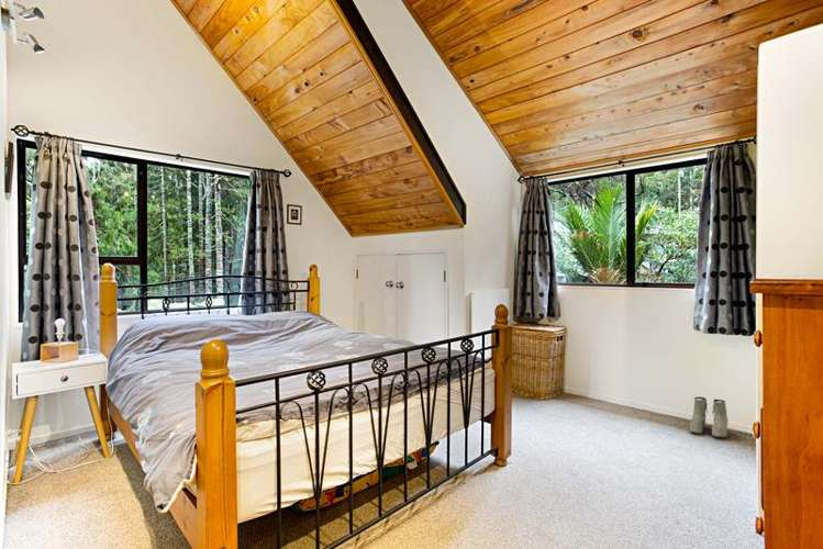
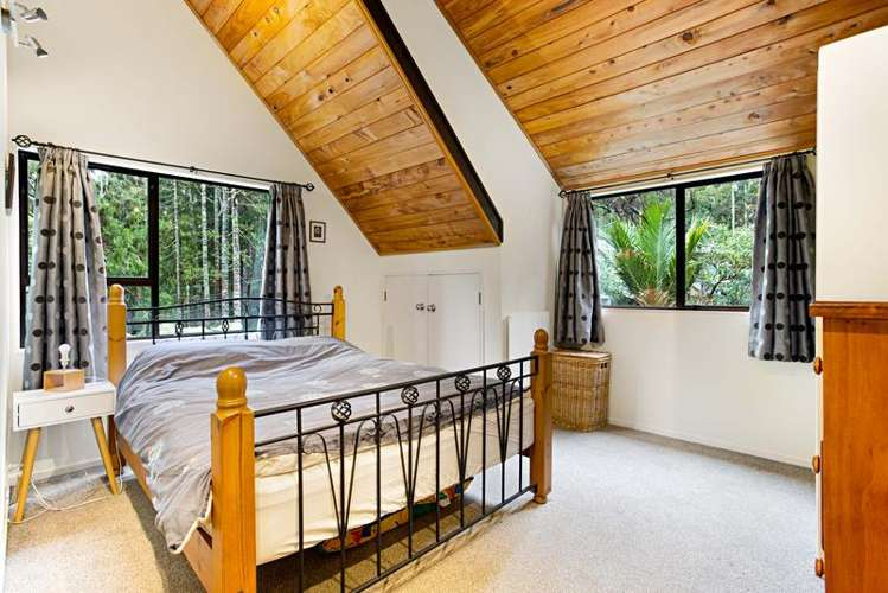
- boots (704, 415)
